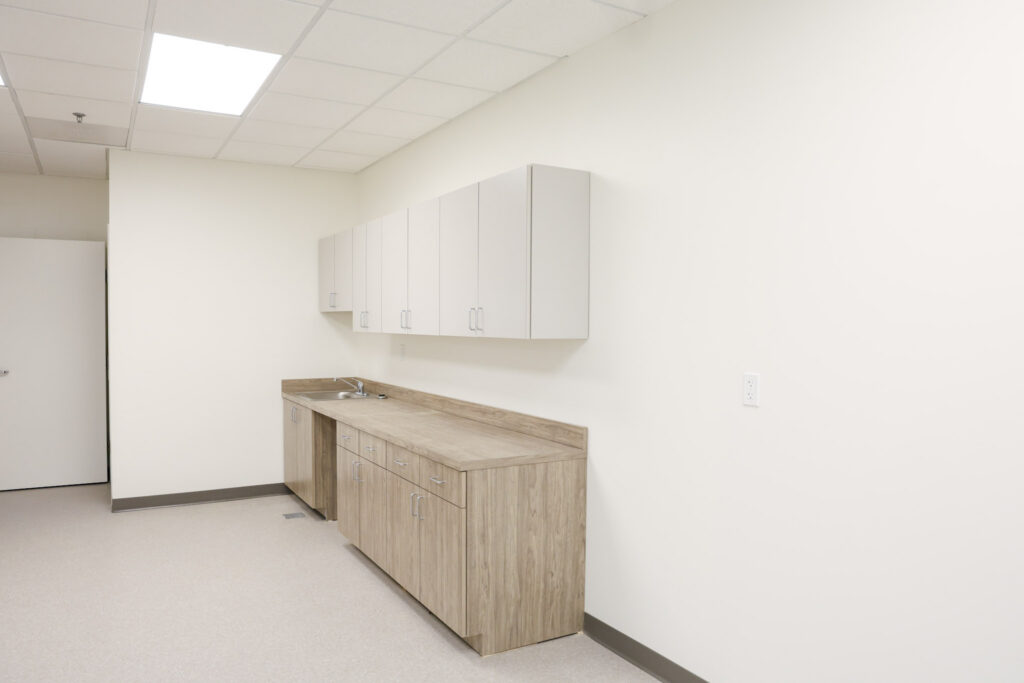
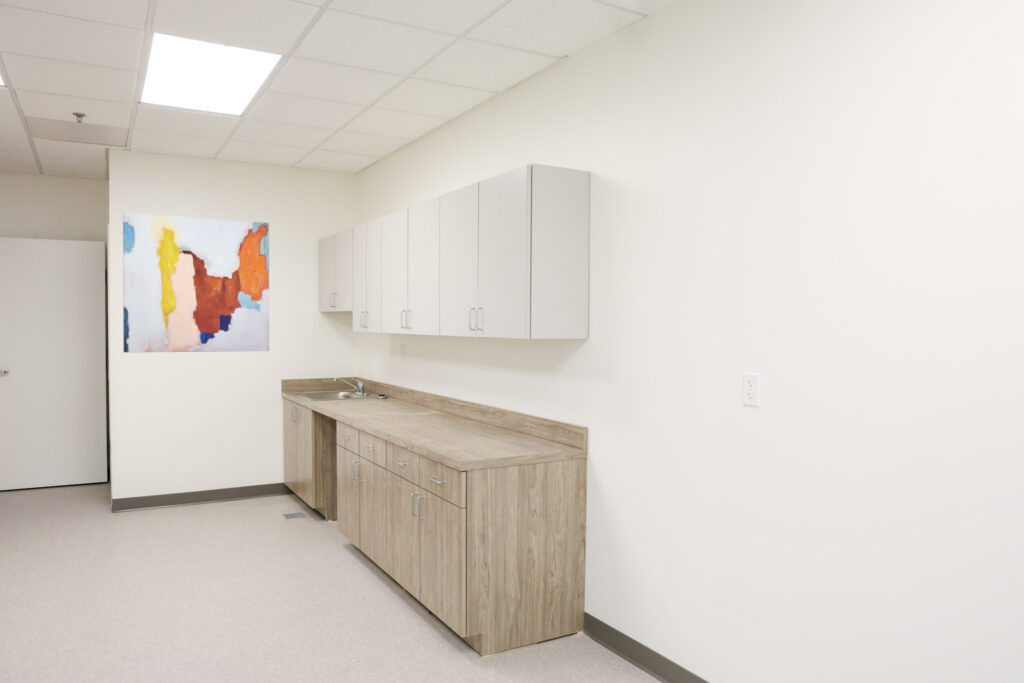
+ wall art (199, 284)
